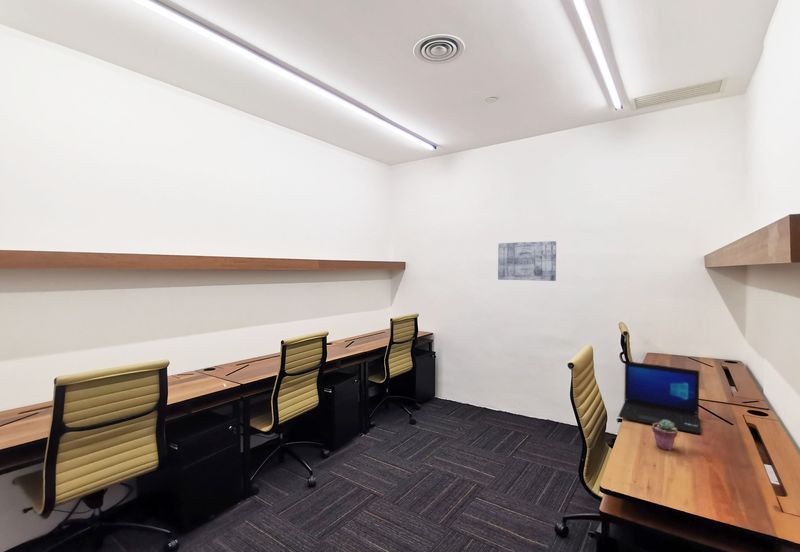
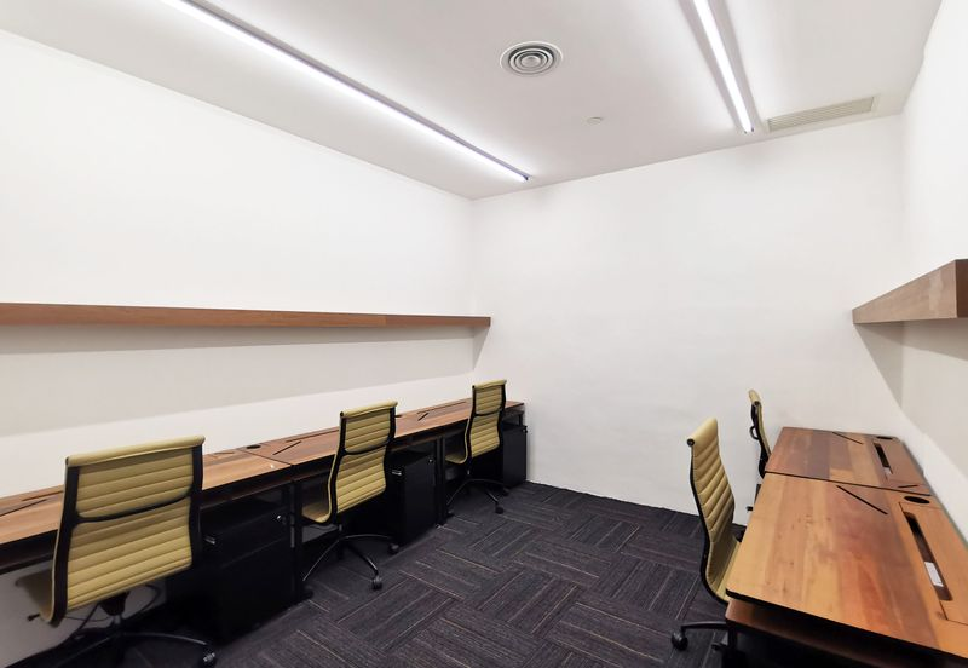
- potted succulent (664, 433)
- laptop (658, 394)
- wall art (525, 261)
